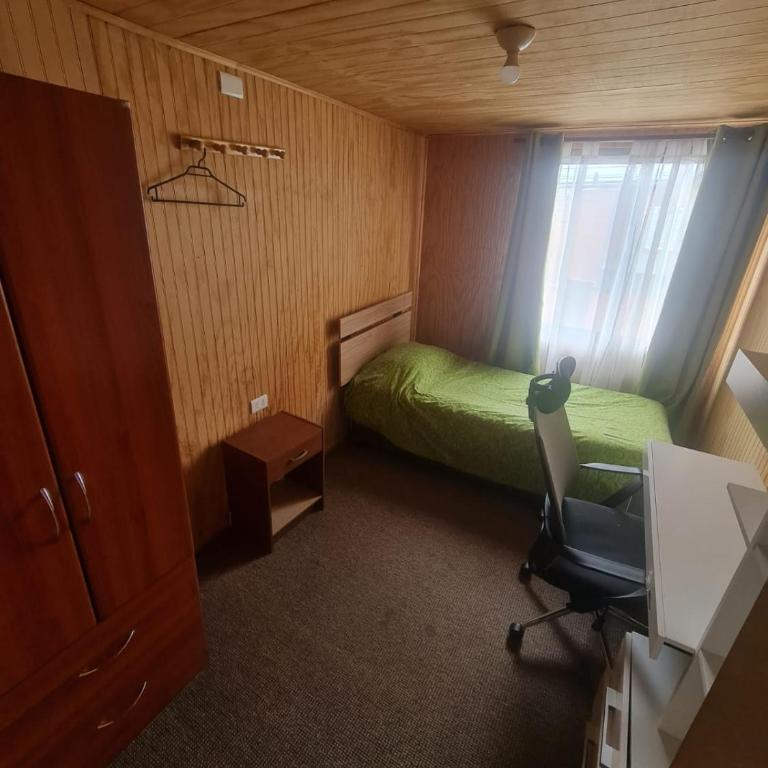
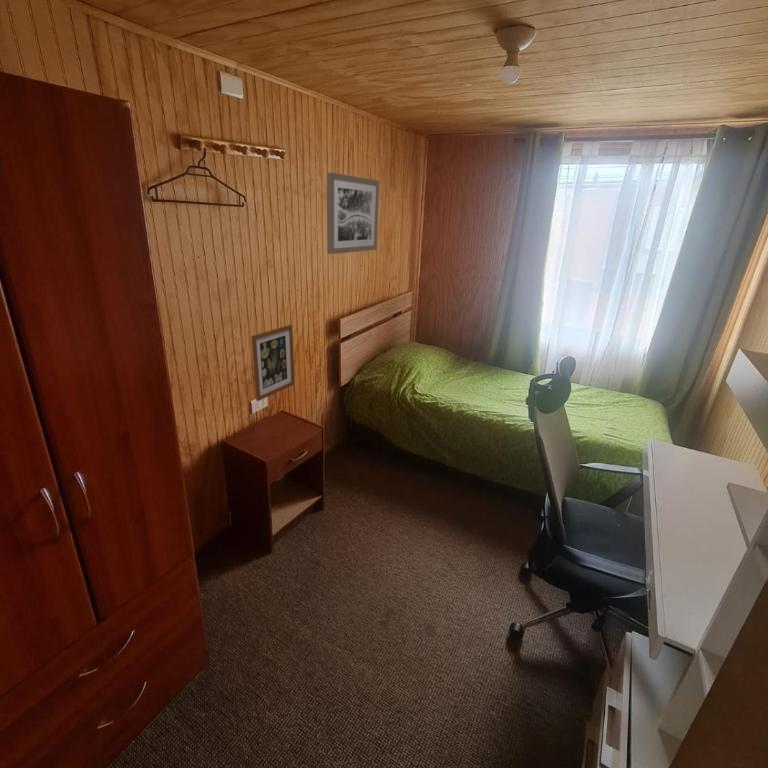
+ wall art (274, 362)
+ wall art (354, 215)
